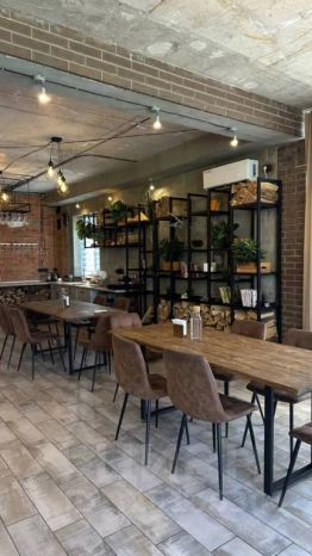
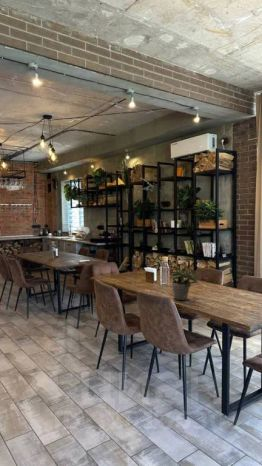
+ potted plant (184, 282)
